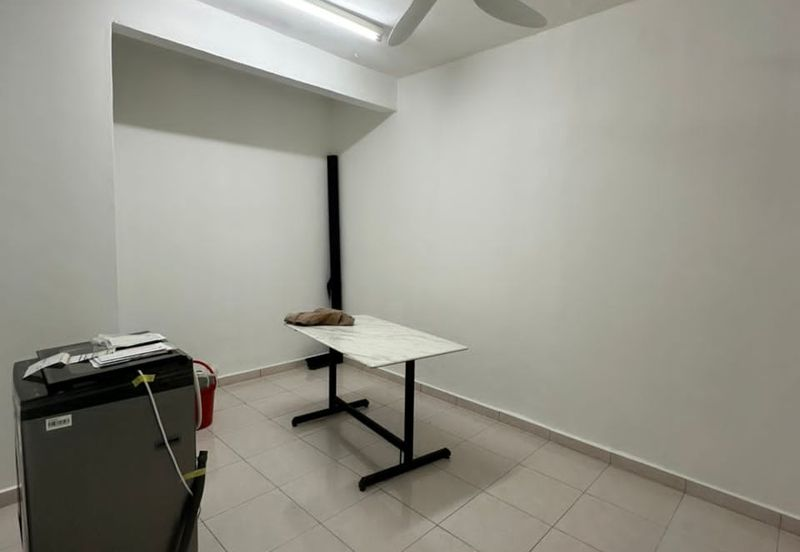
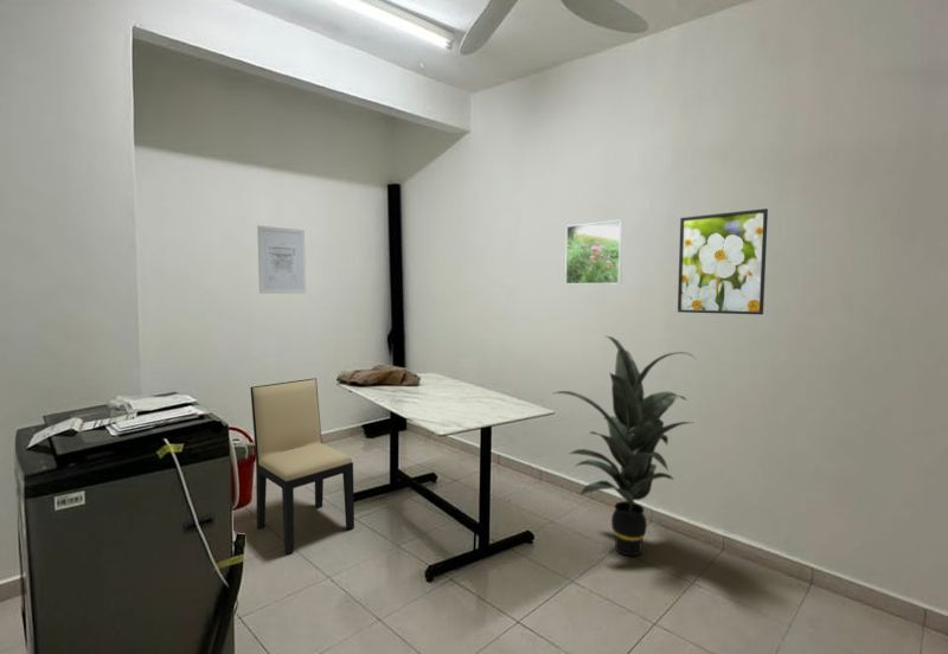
+ indoor plant (626, 442)
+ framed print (719, 263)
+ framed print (592, 254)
+ wall art (282, 261)
+ chair (302, 457)
